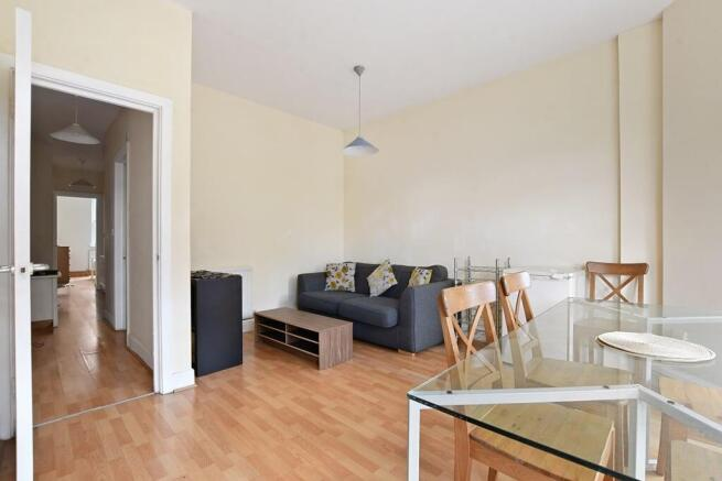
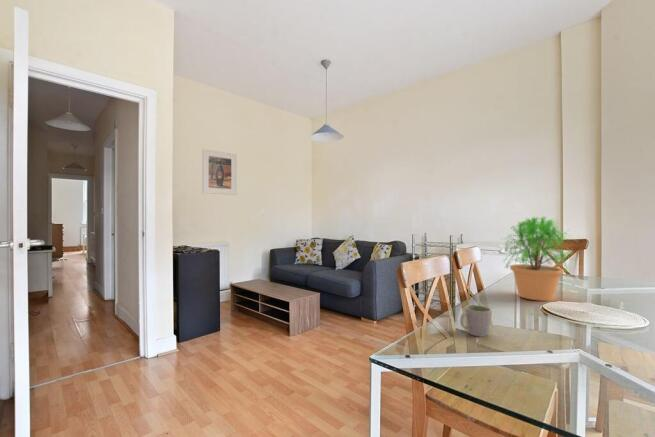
+ mug (474, 321)
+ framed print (220, 173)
+ potted plant (534, 255)
